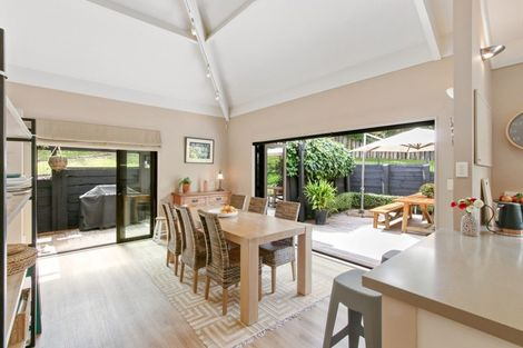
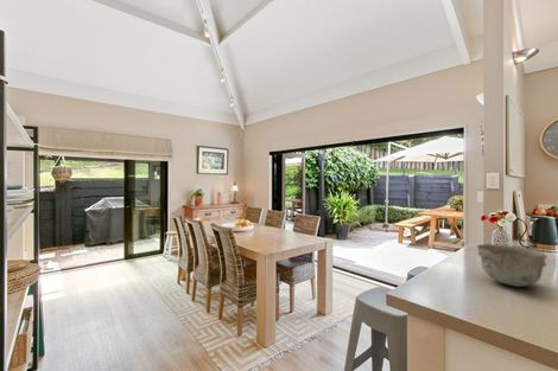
+ bowl (509, 266)
